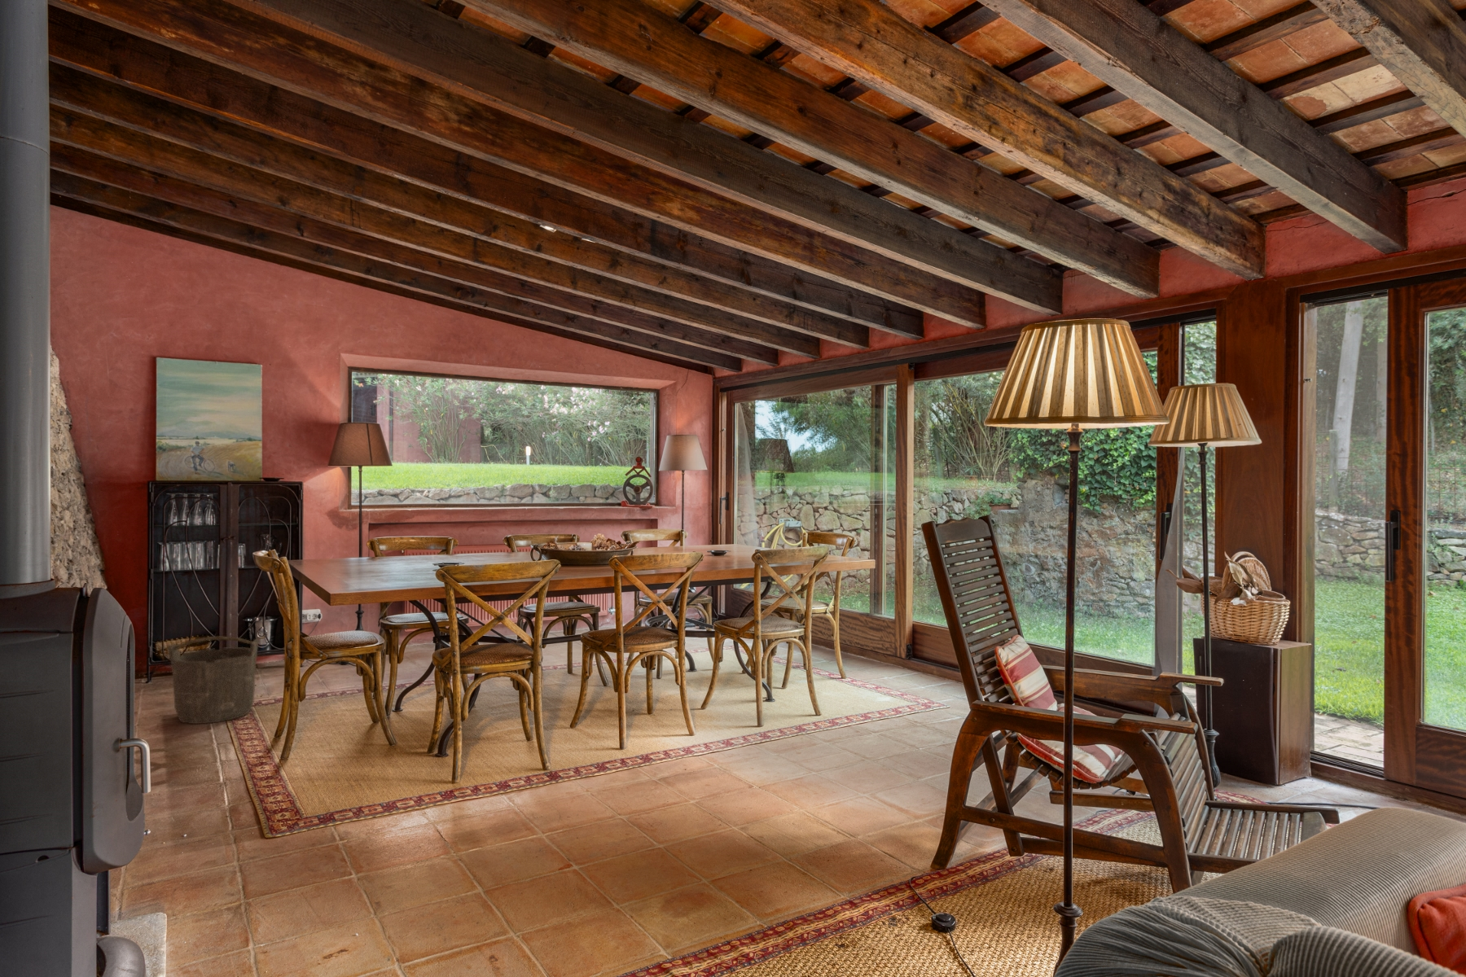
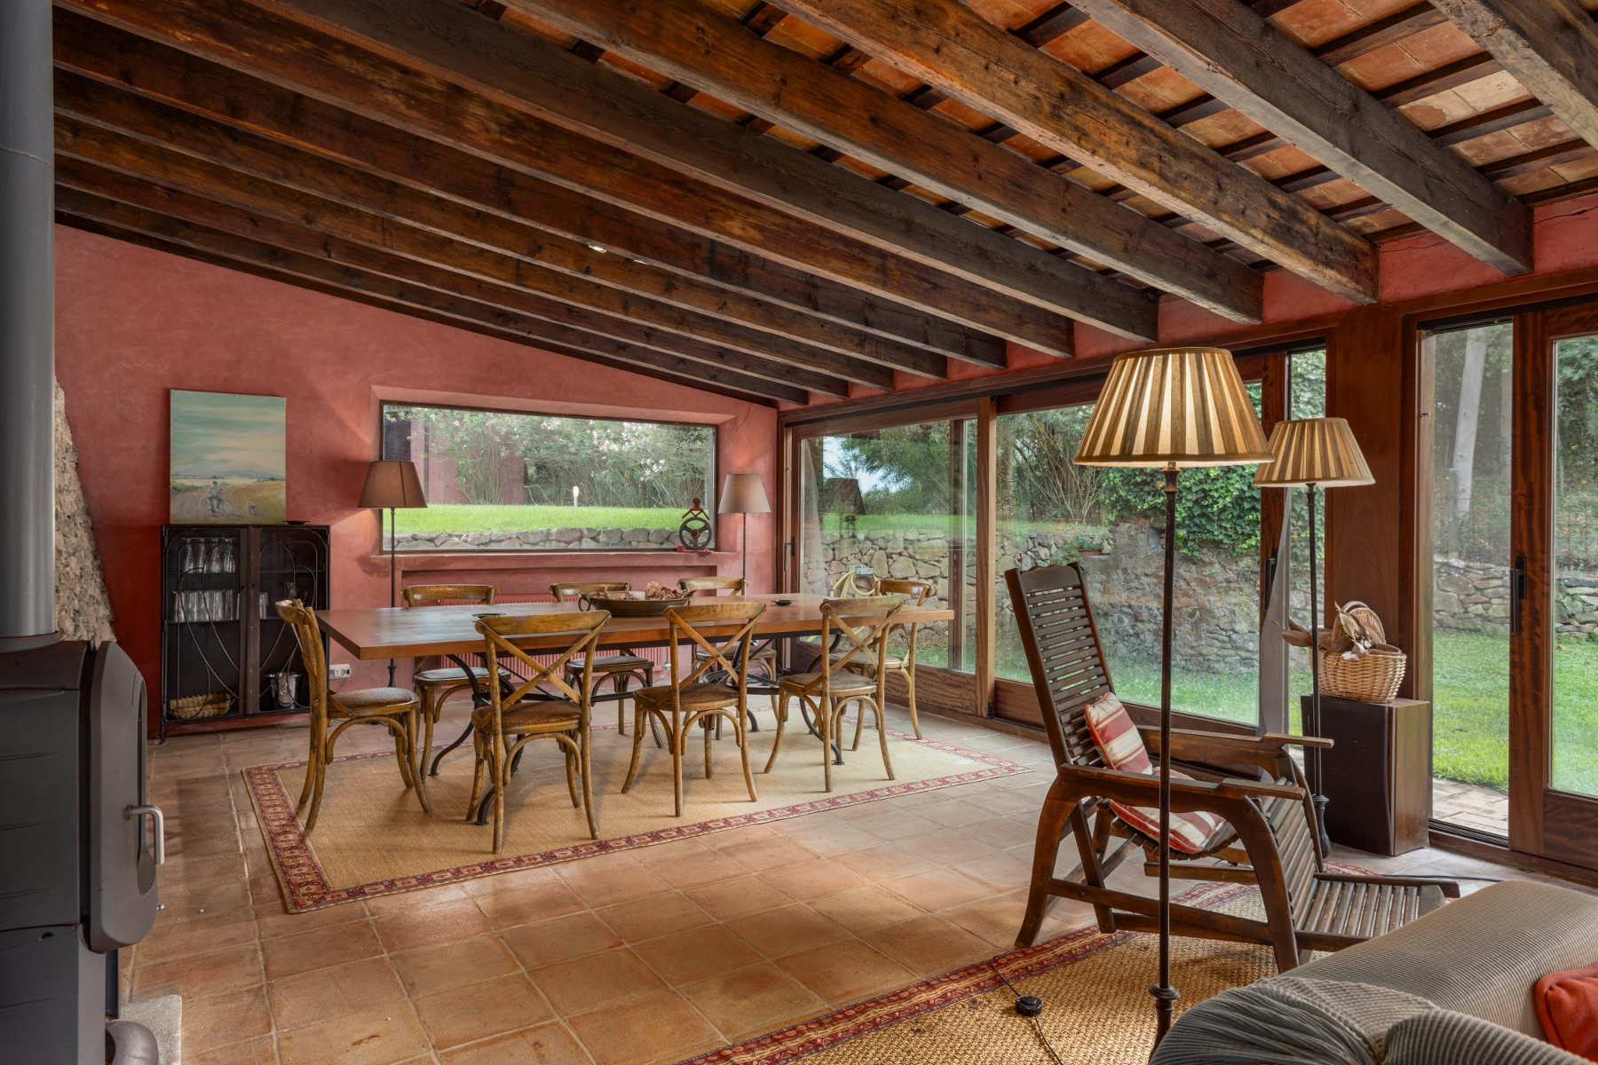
- bucket (214, 676)
